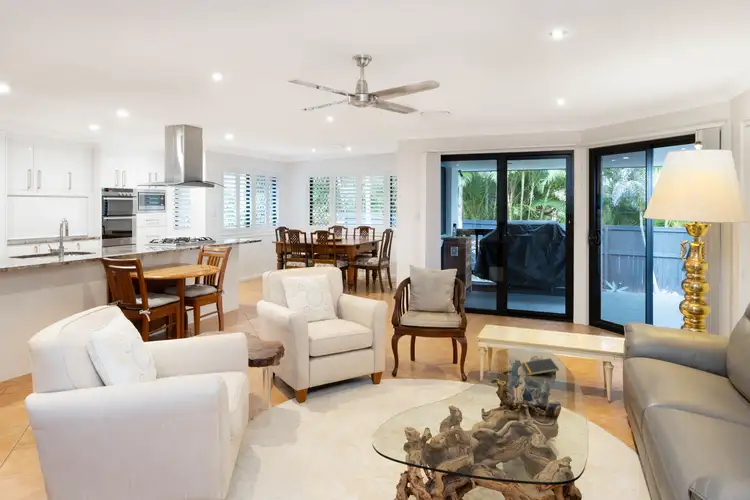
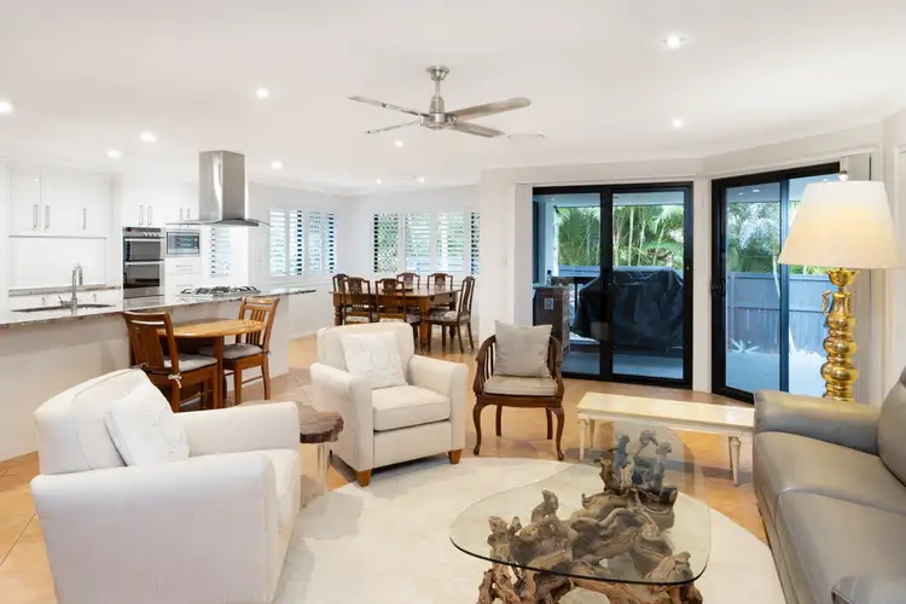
- notepad (539, 366)
